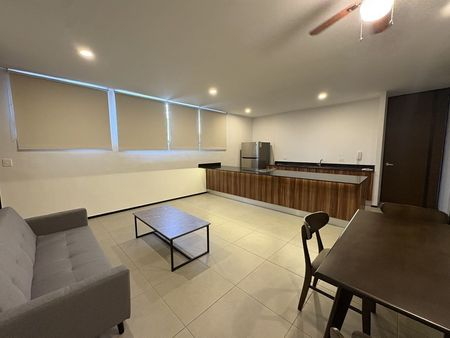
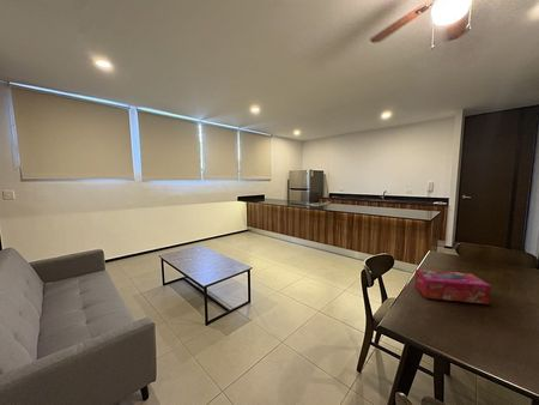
+ tissue box (448, 285)
